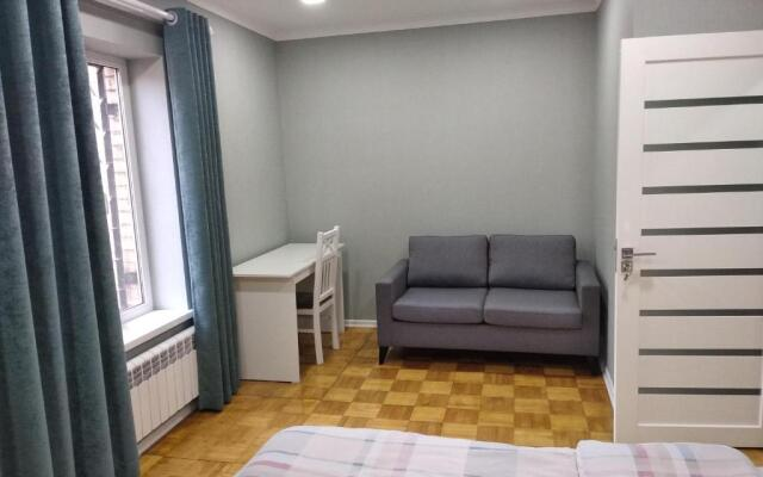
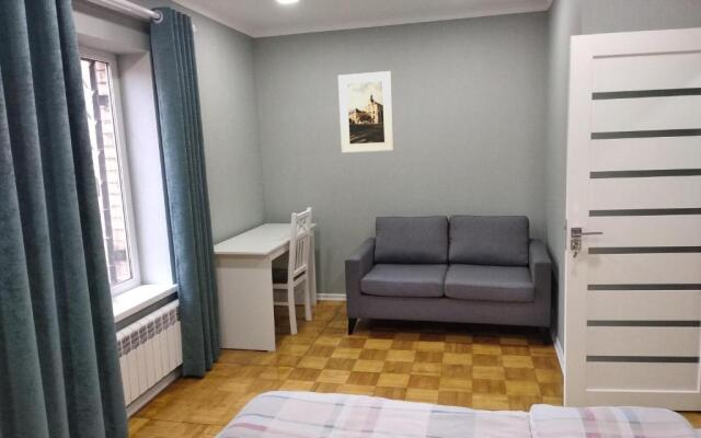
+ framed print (366, 113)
